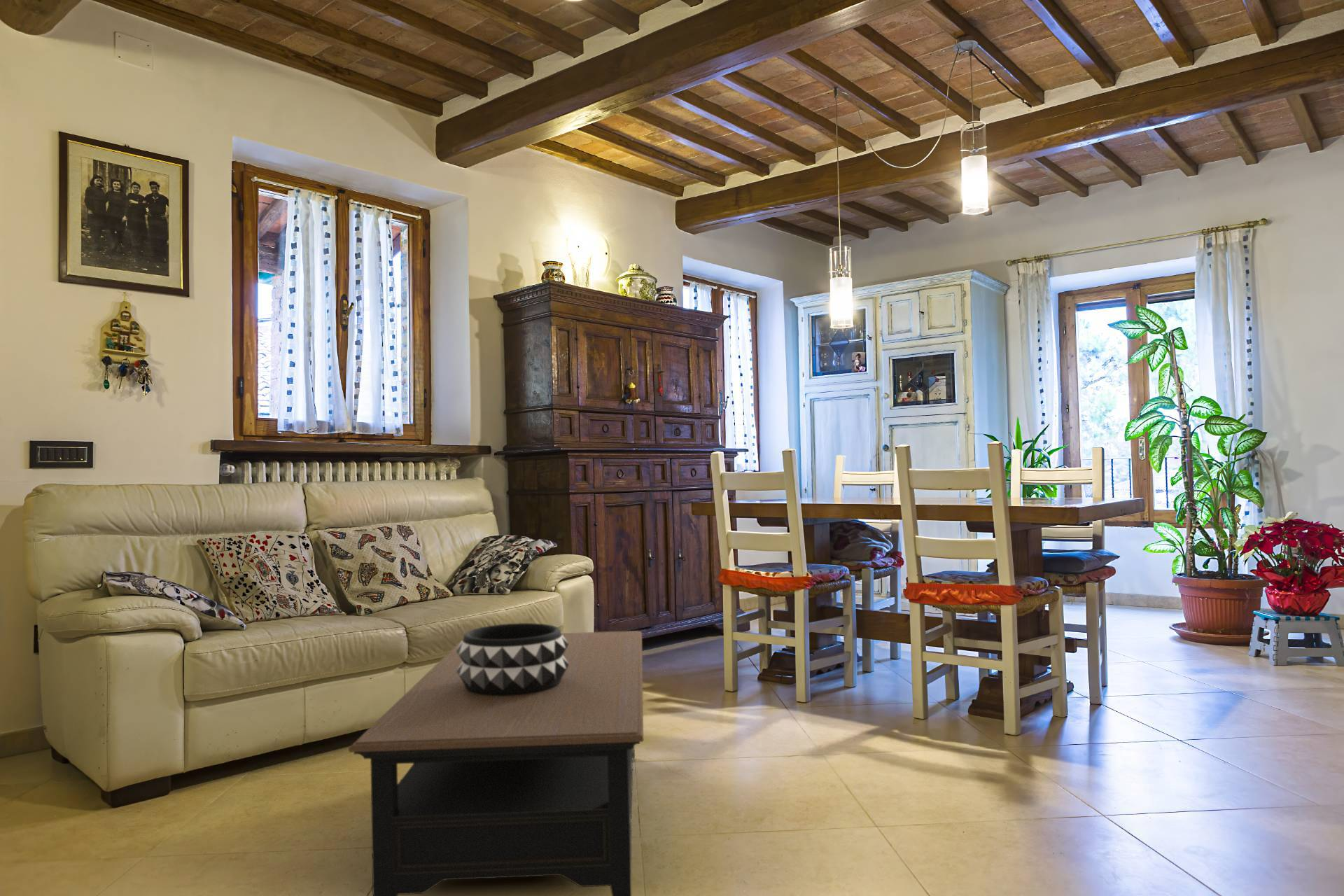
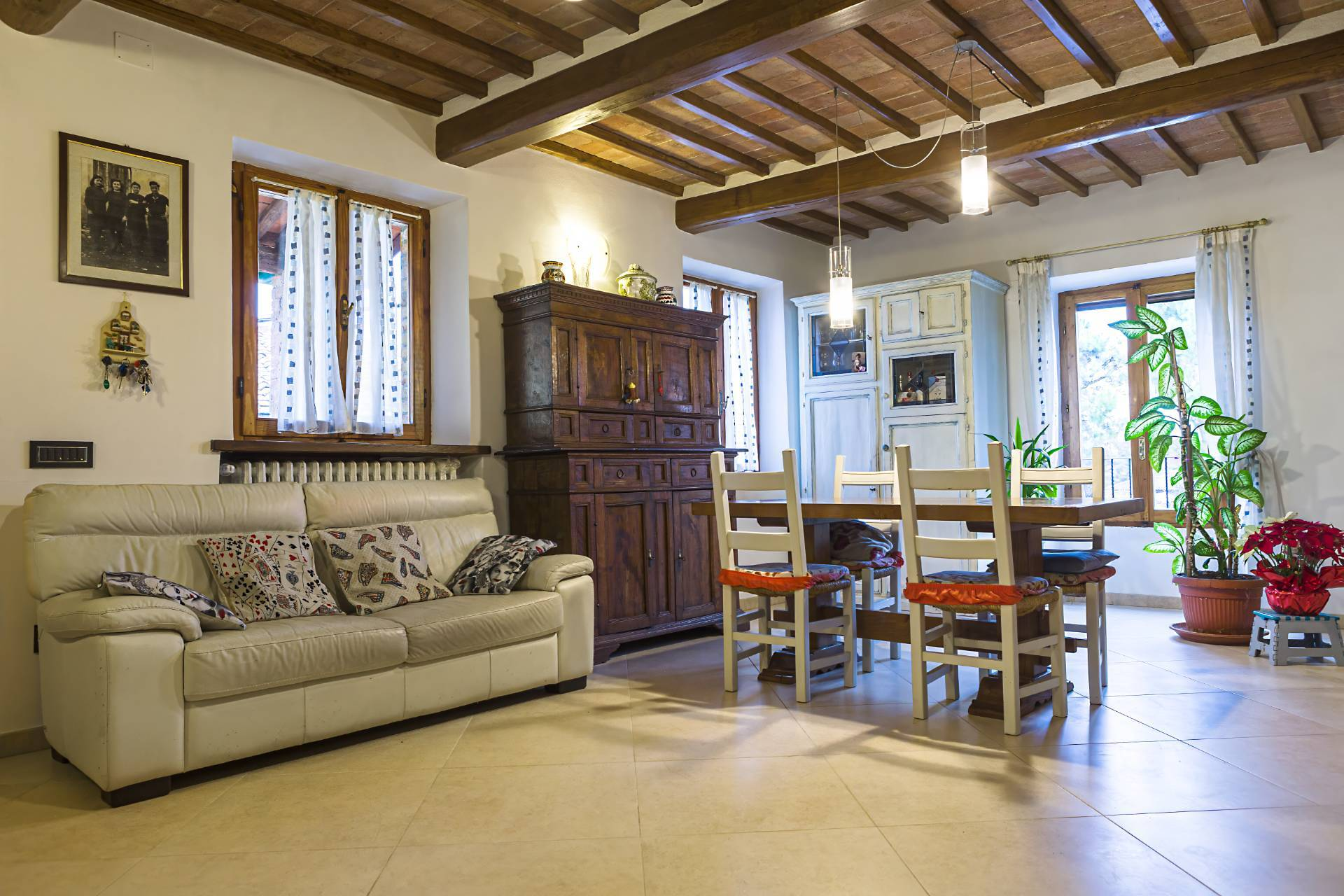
- decorative bowl (512, 657)
- coffee table (533, 749)
